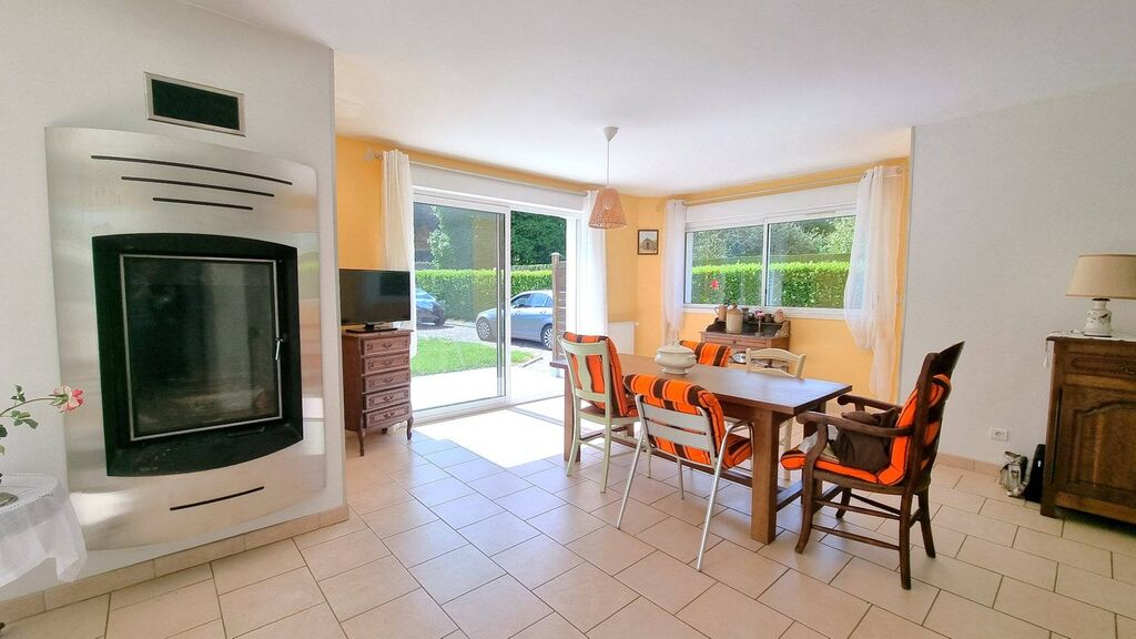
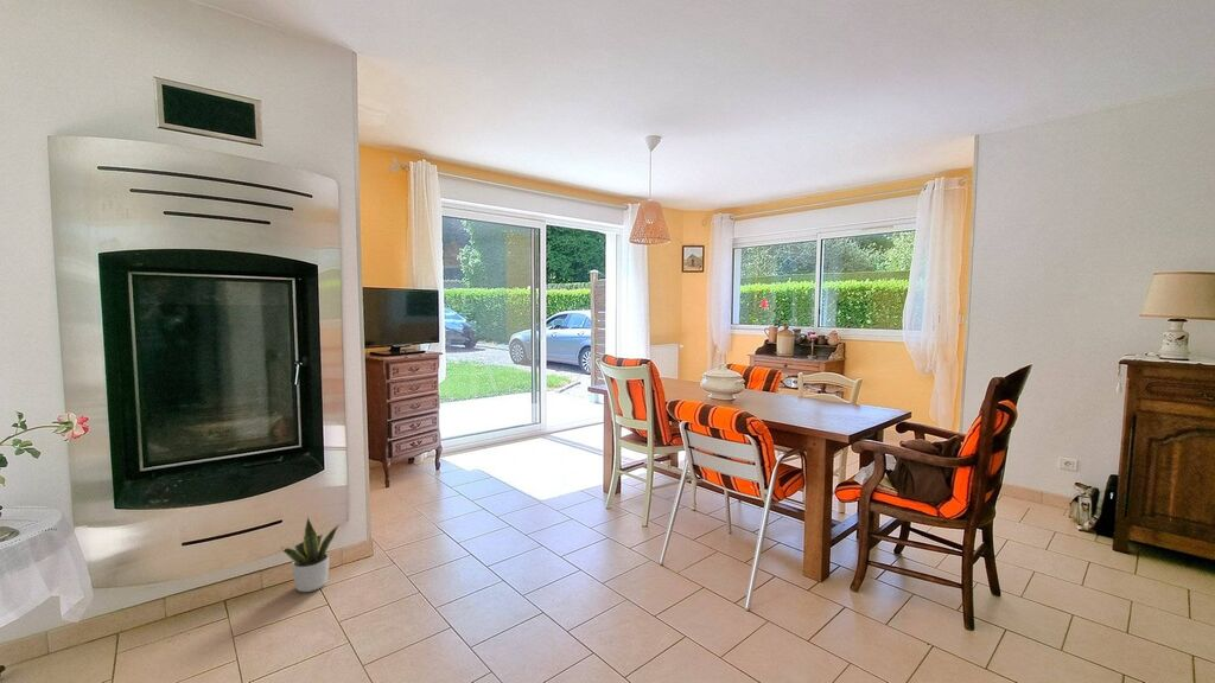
+ potted plant (311, 549)
